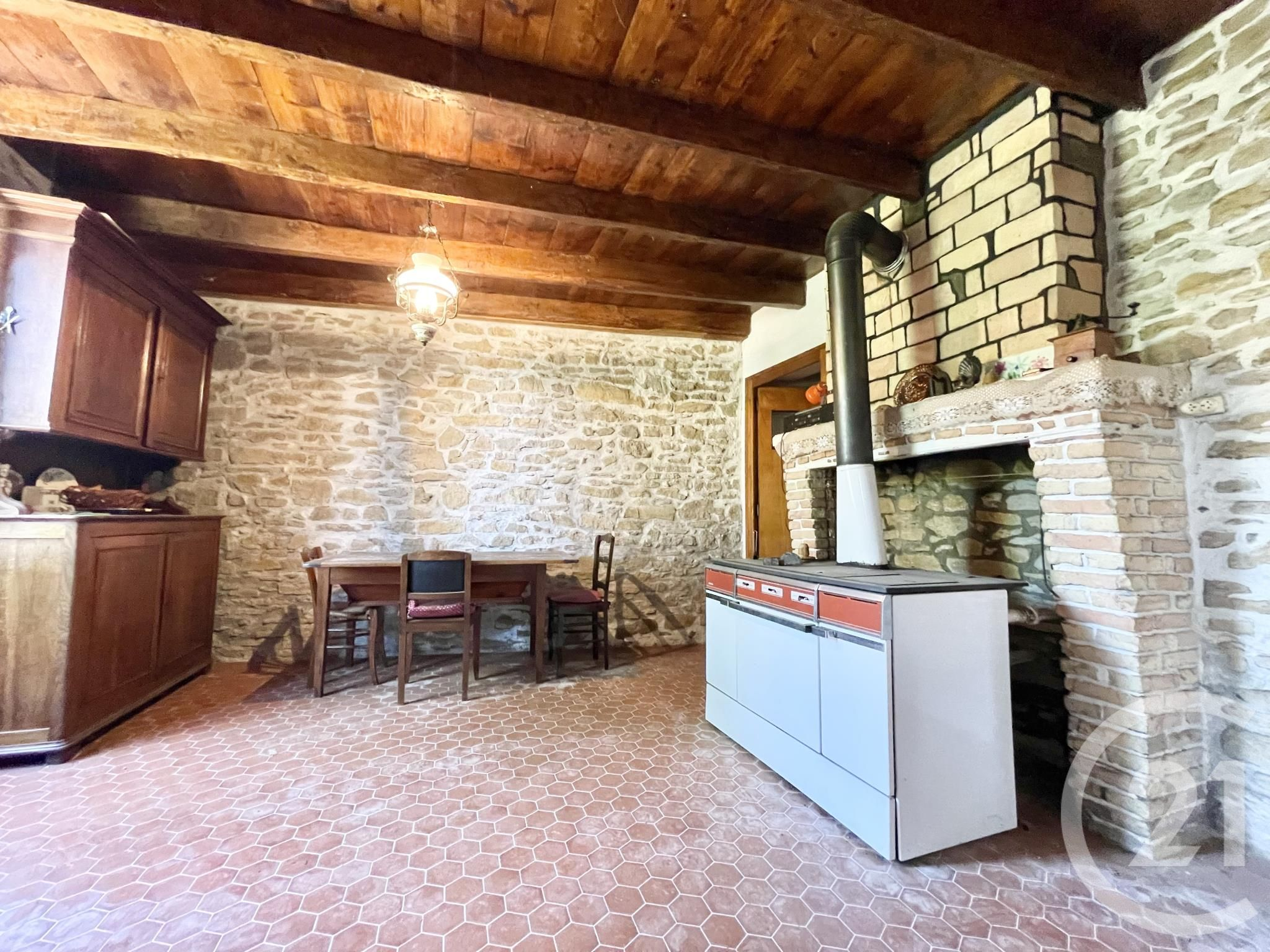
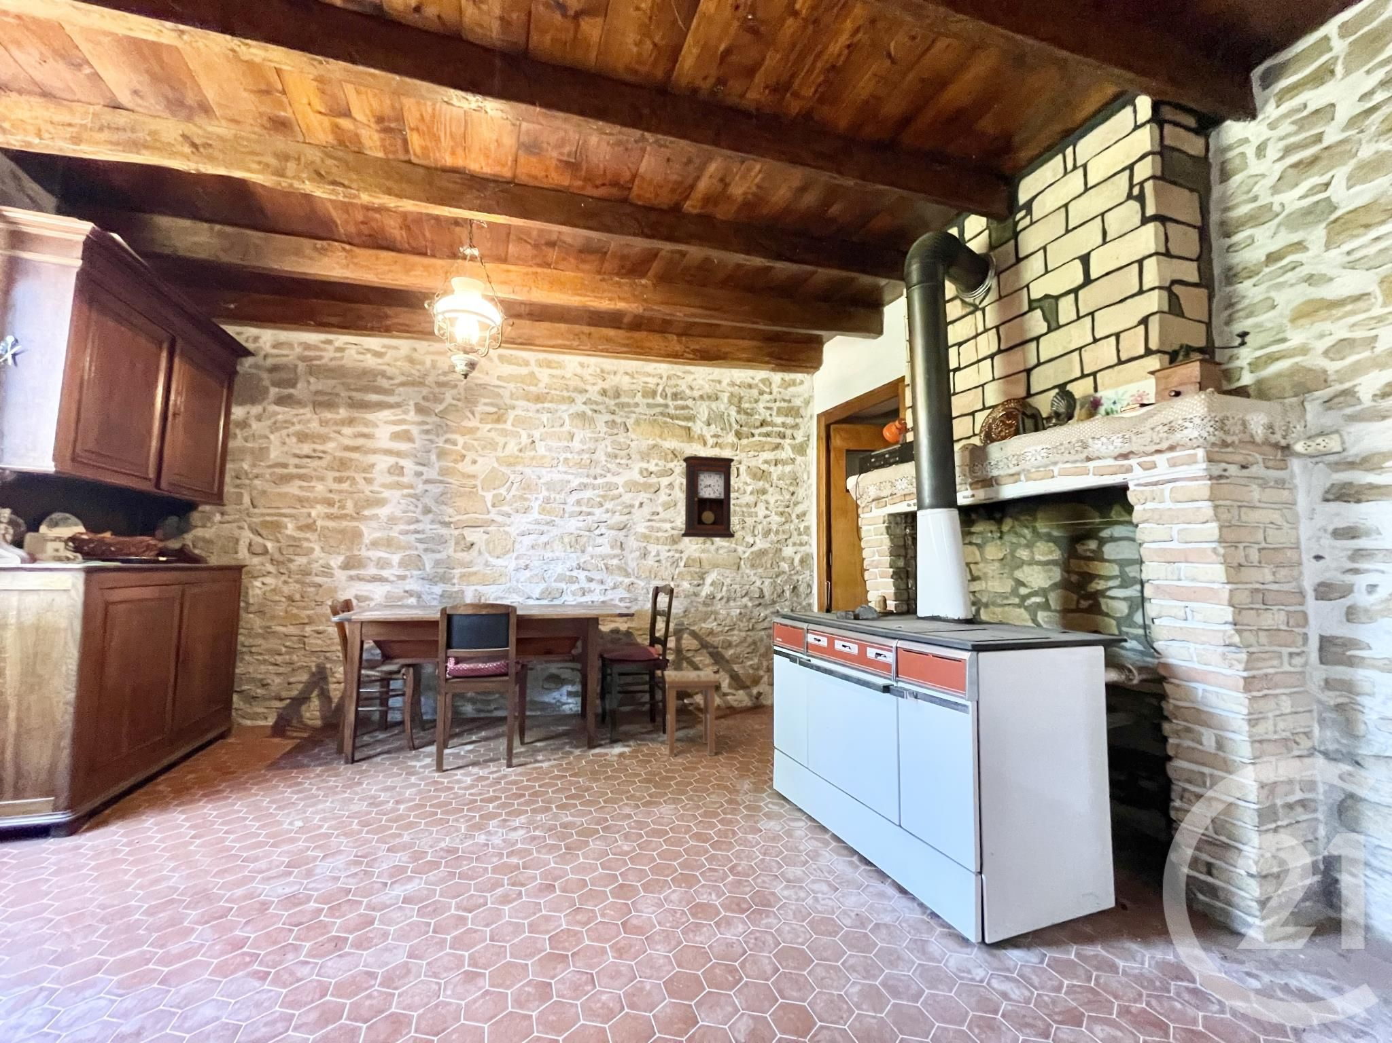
+ pendulum clock (709, 497)
+ stool (703, 712)
